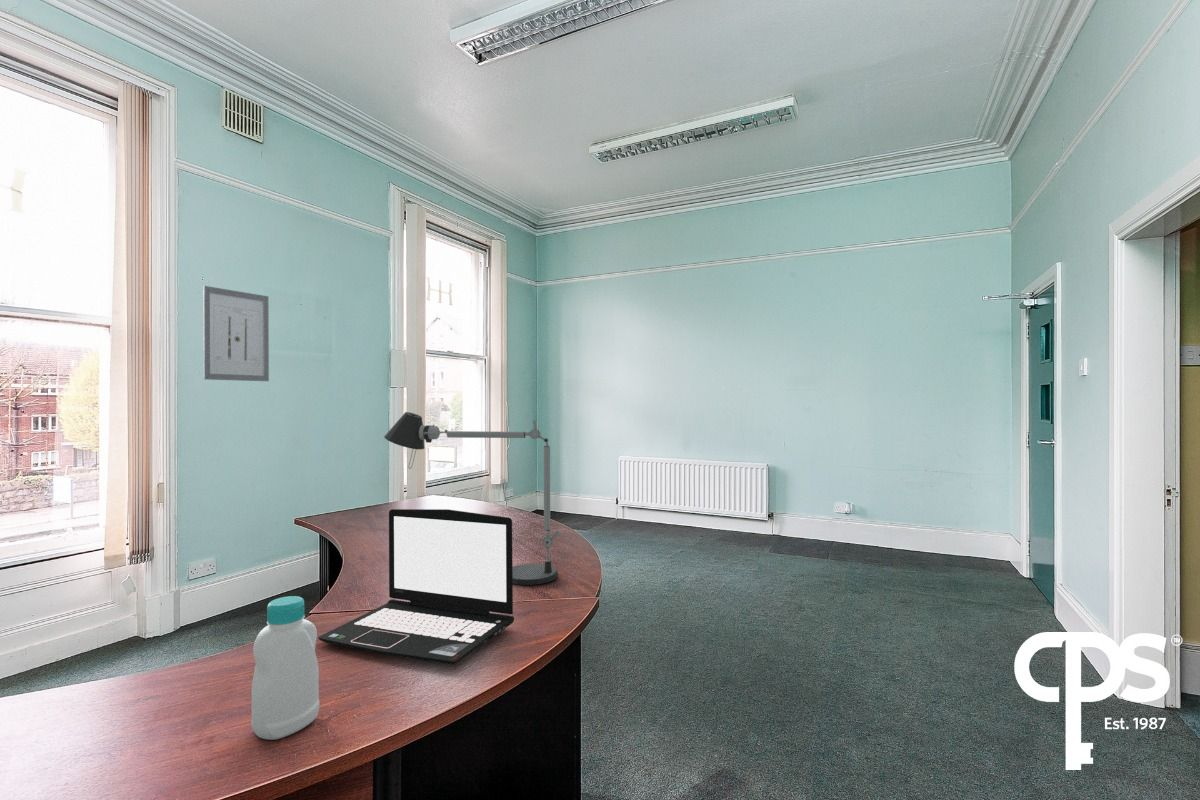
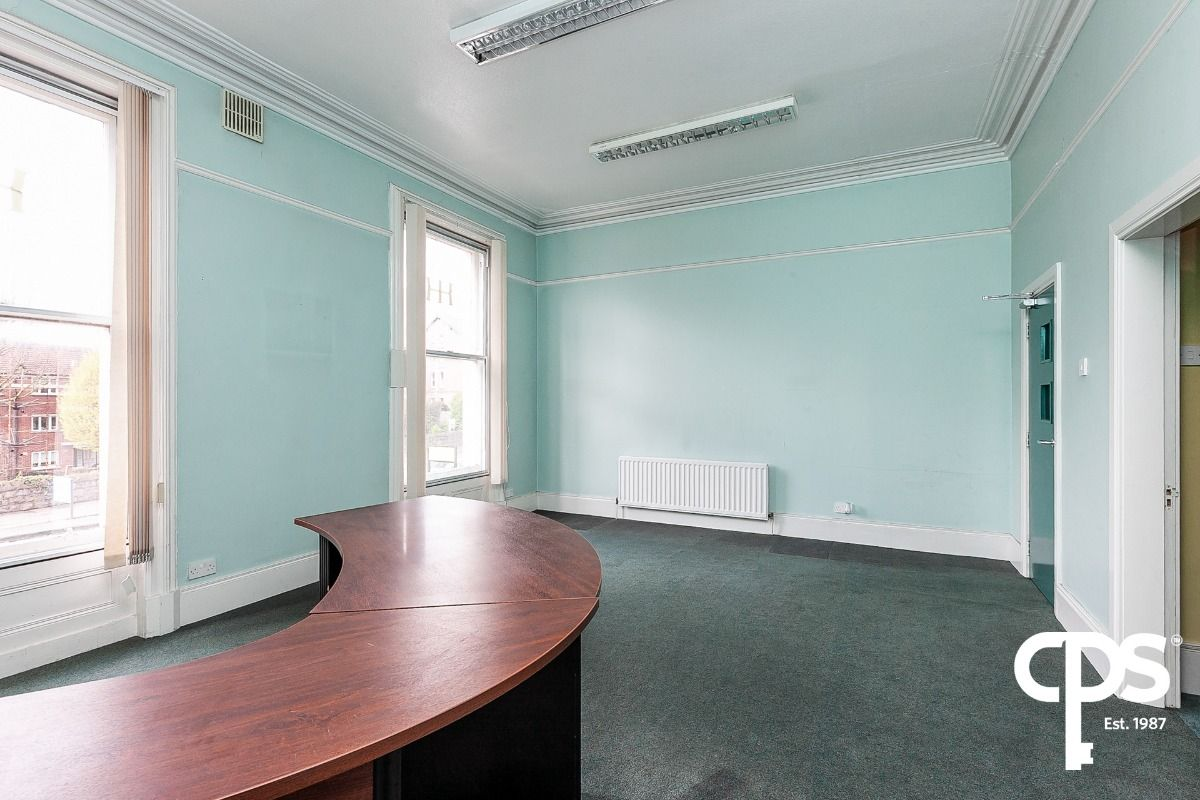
- bottle (286, 663)
- desk lamp (471, 437)
- laptop (418, 577)
- wall art (237, 335)
